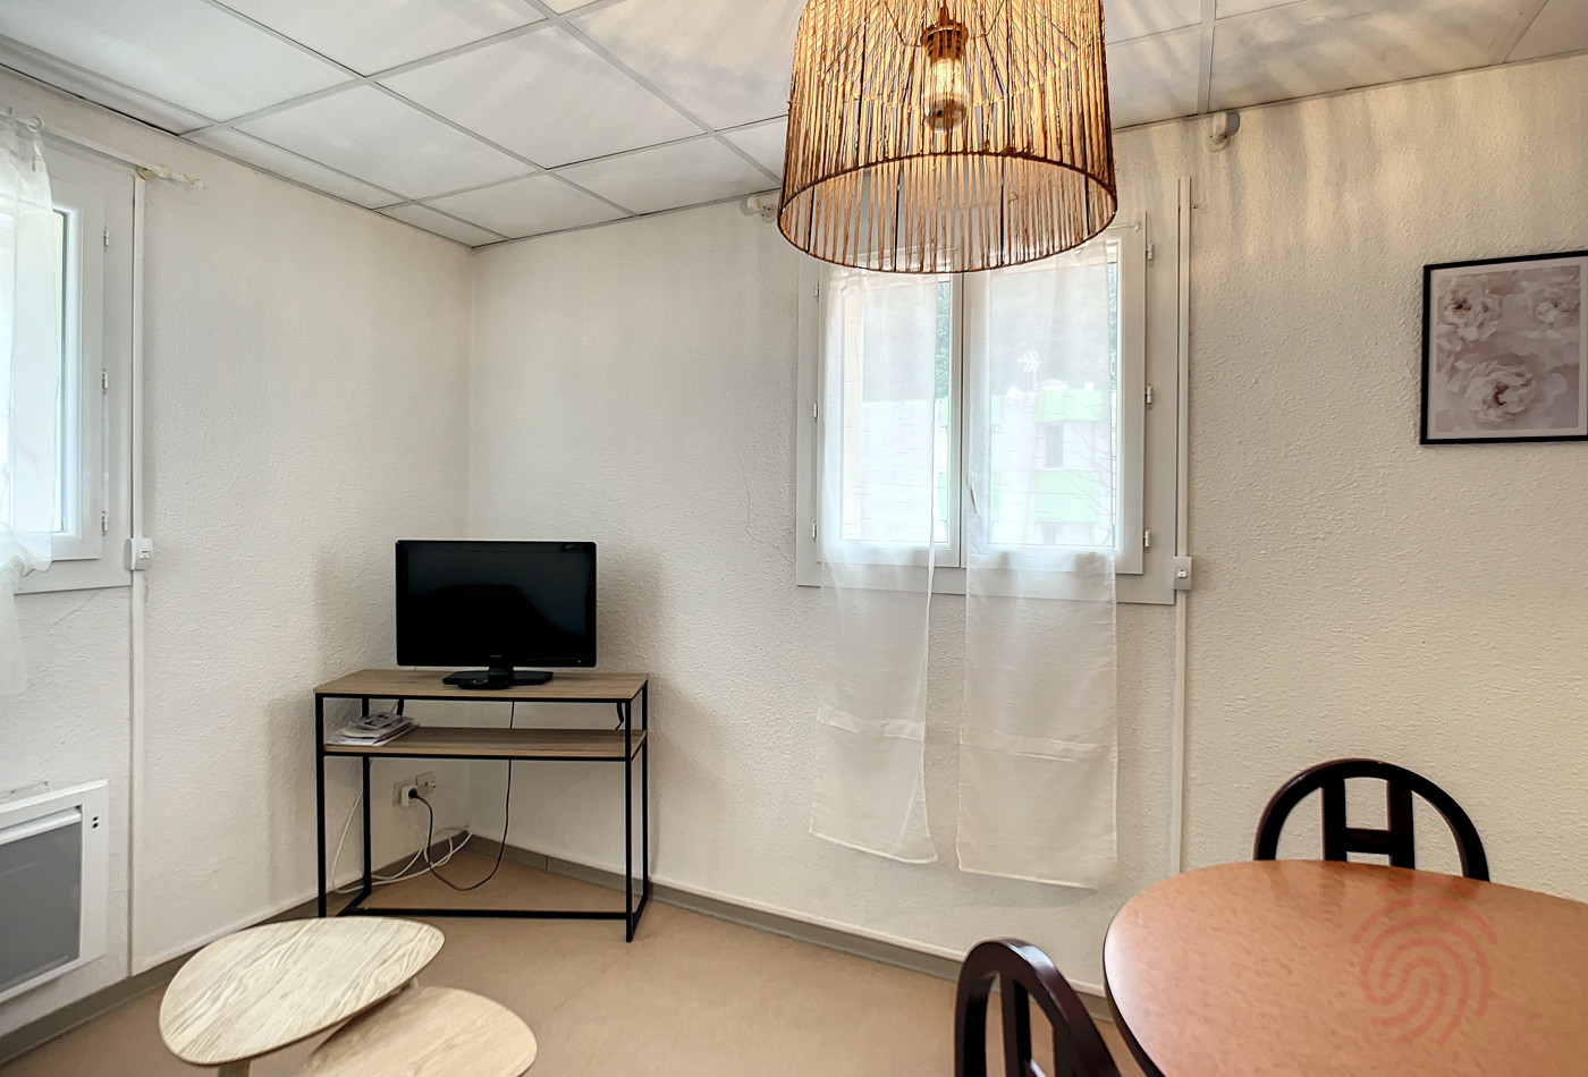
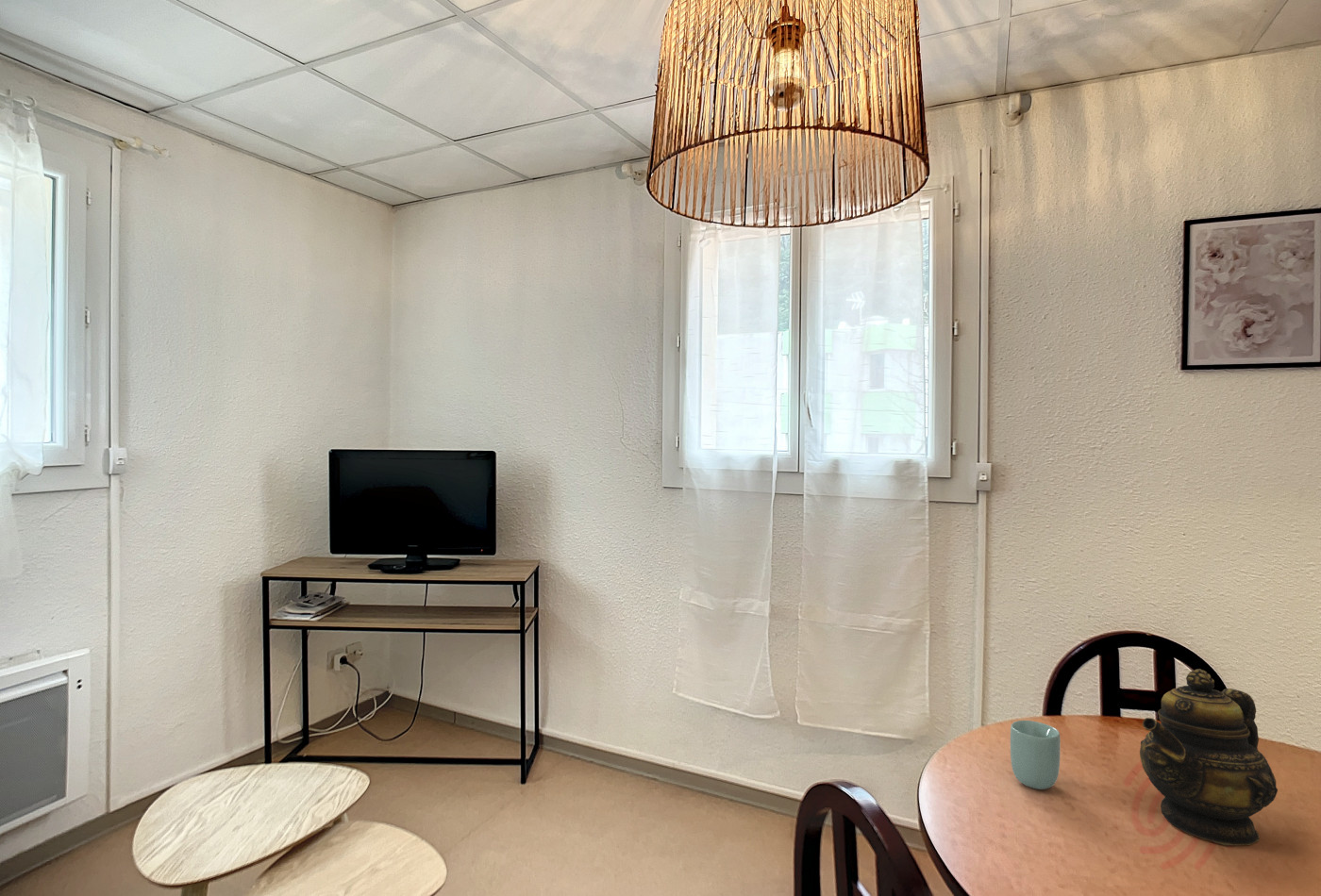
+ cup (1034, 755)
+ teapot (1206, 745)
